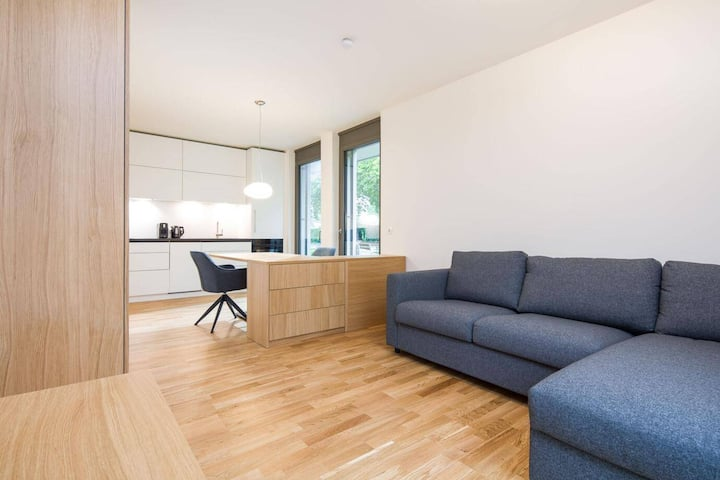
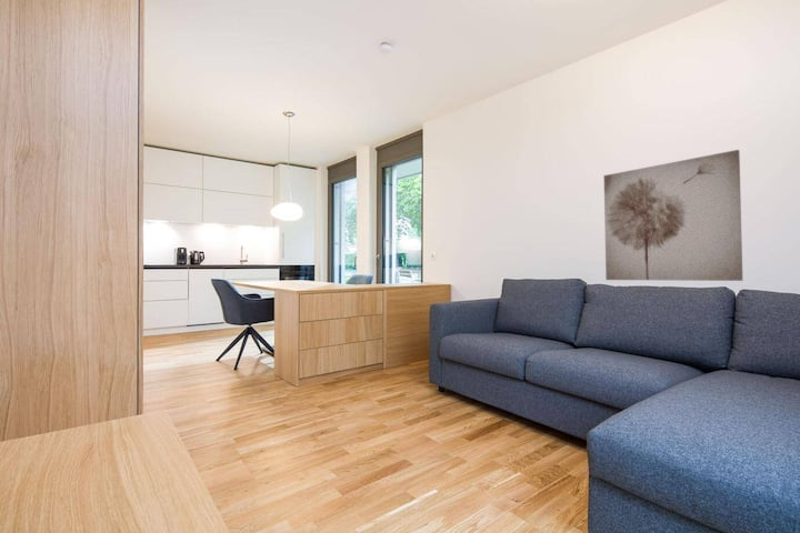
+ wall art (664, 222)
